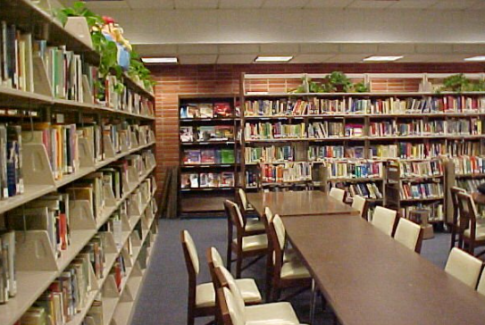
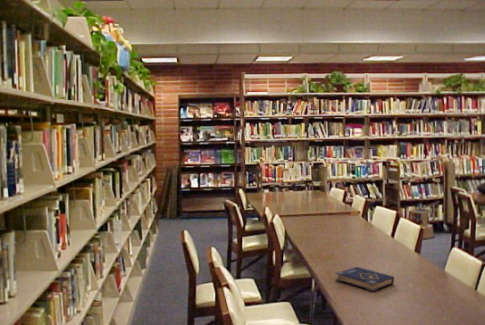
+ book (364, 278)
